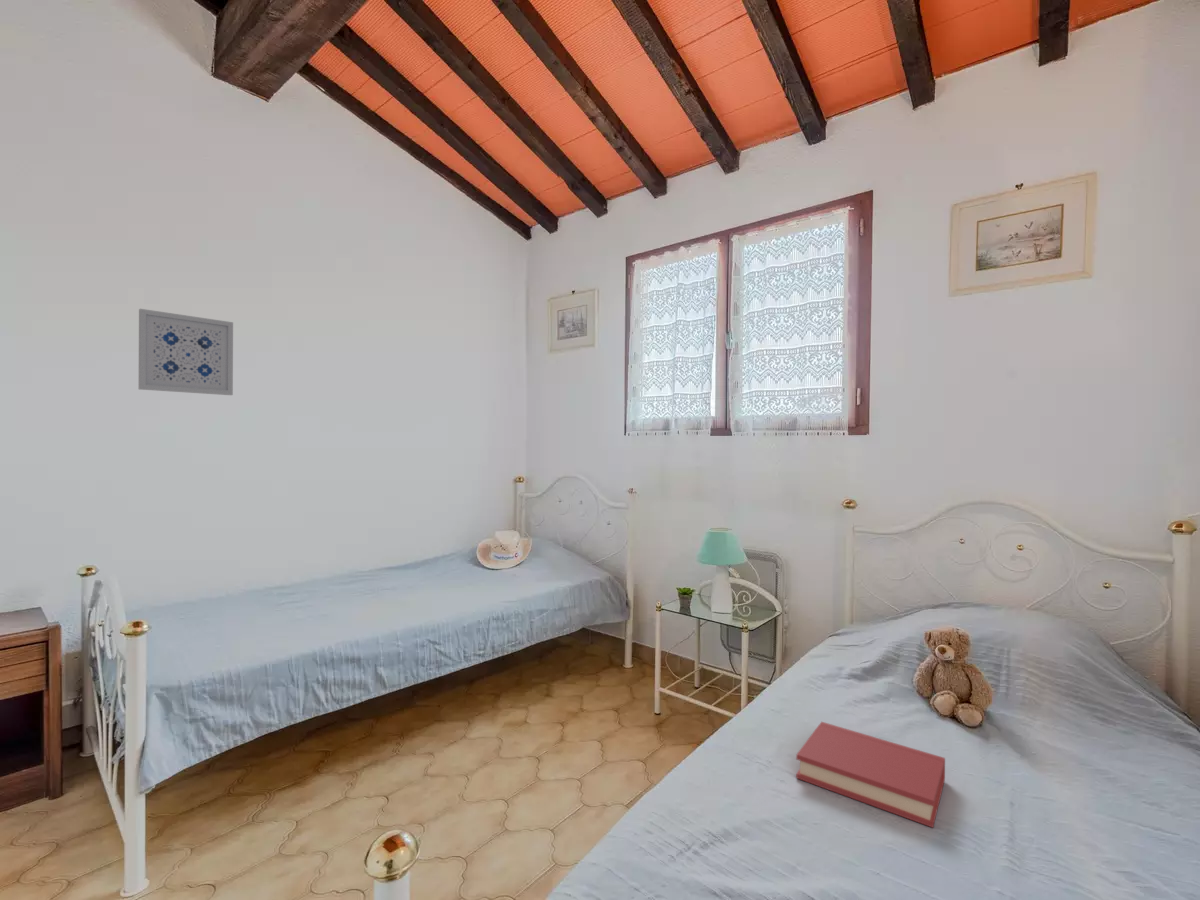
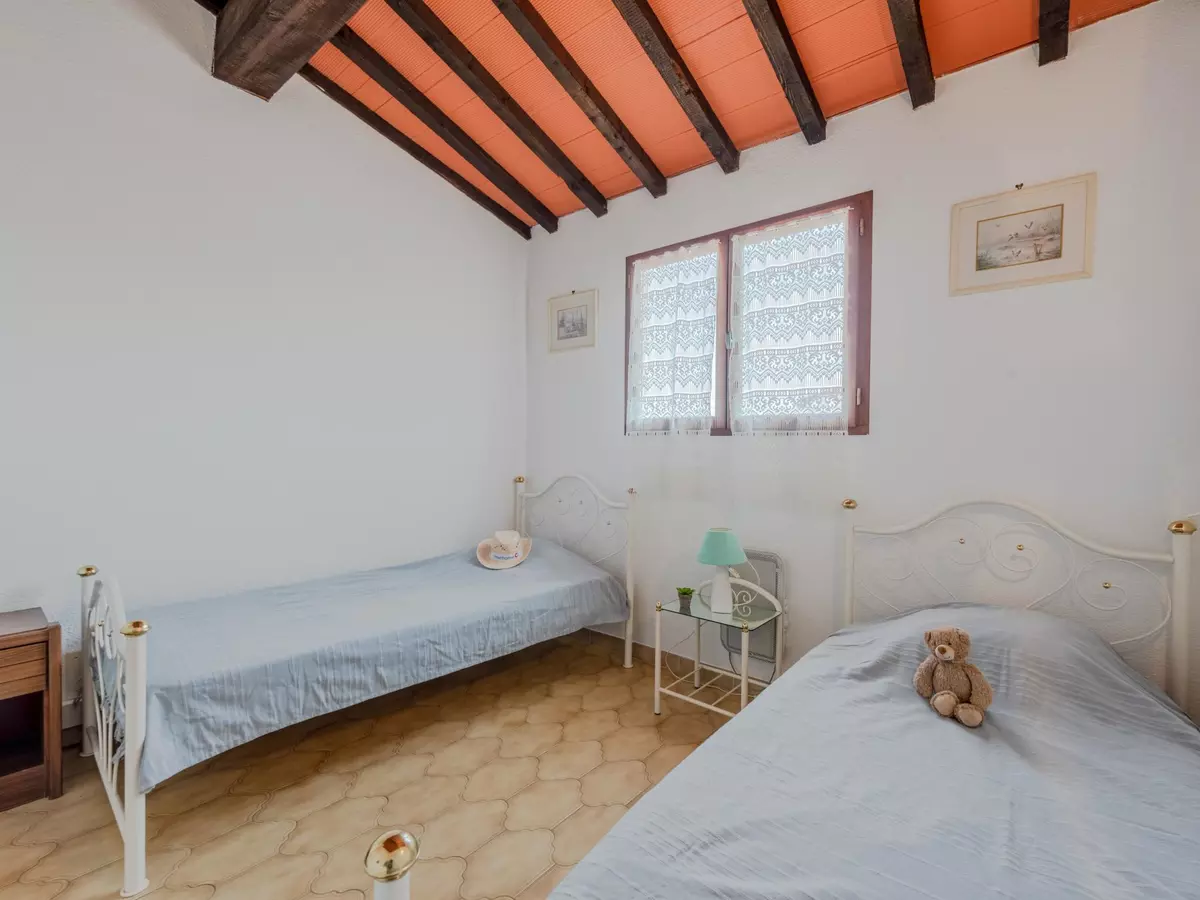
- wall art (188, 354)
- hardback book (870, 767)
